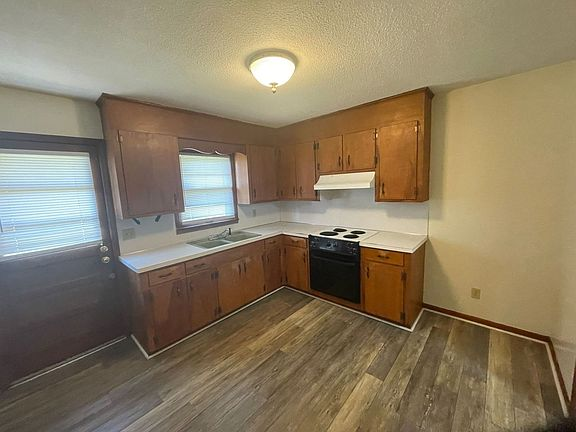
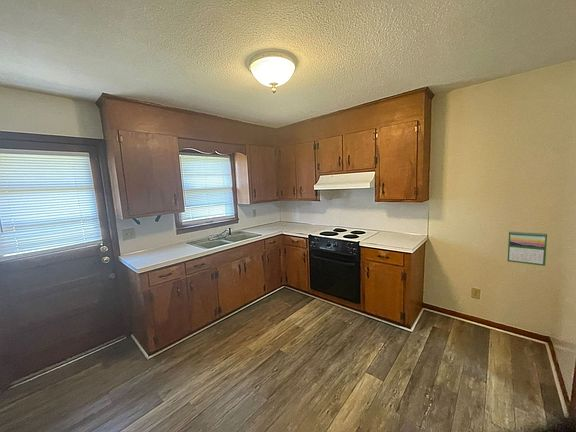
+ calendar (526, 247)
